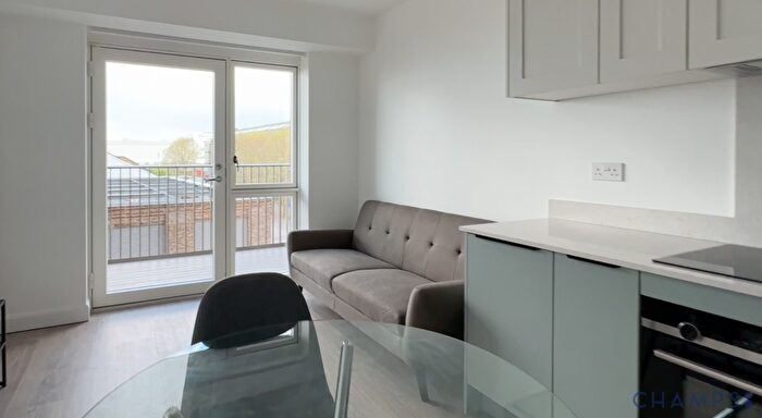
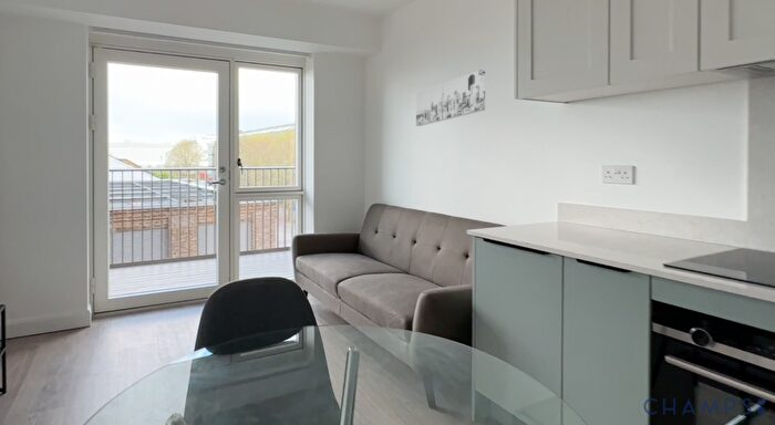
+ wall art (447, 100)
